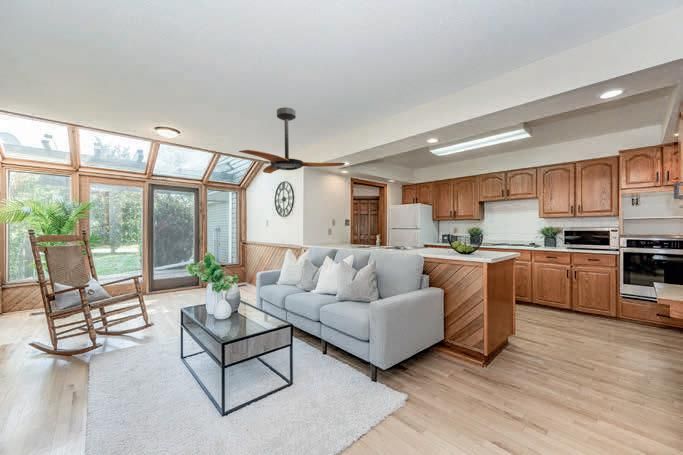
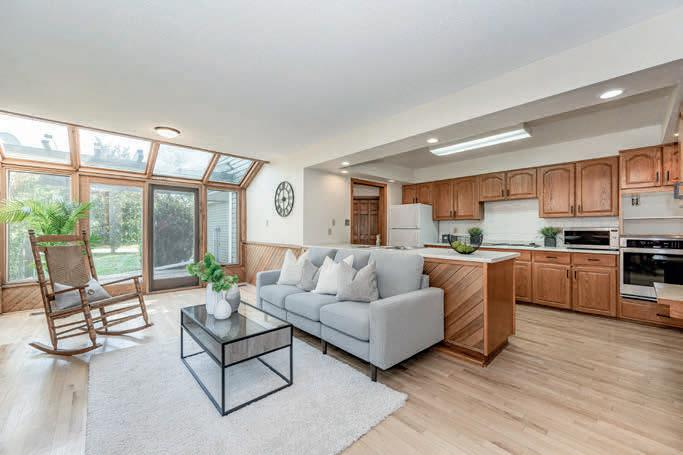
- ceiling fan (288, 140)
